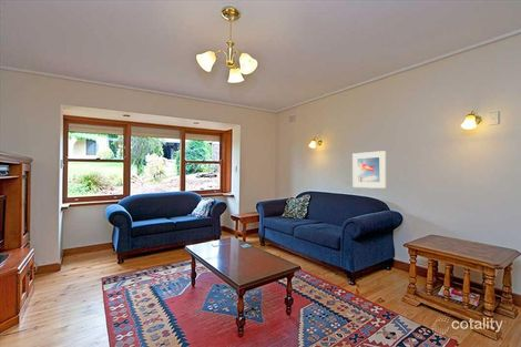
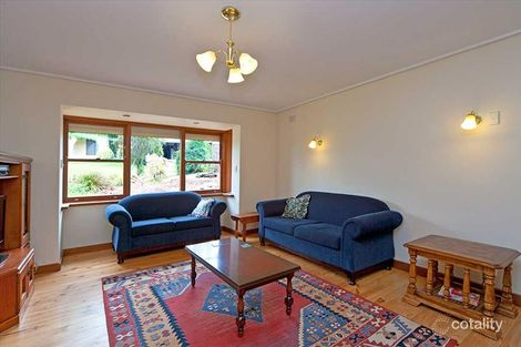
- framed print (368, 170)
